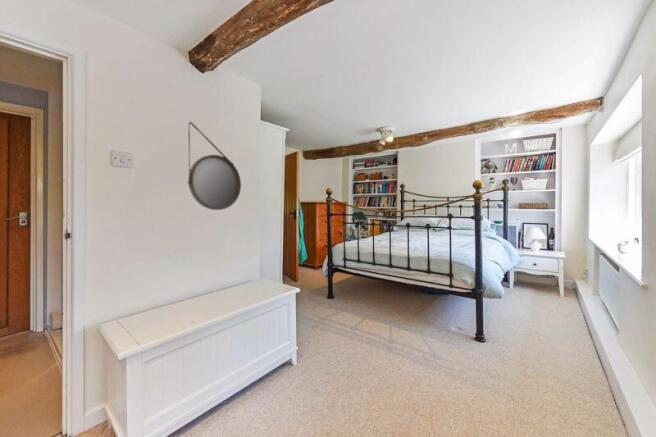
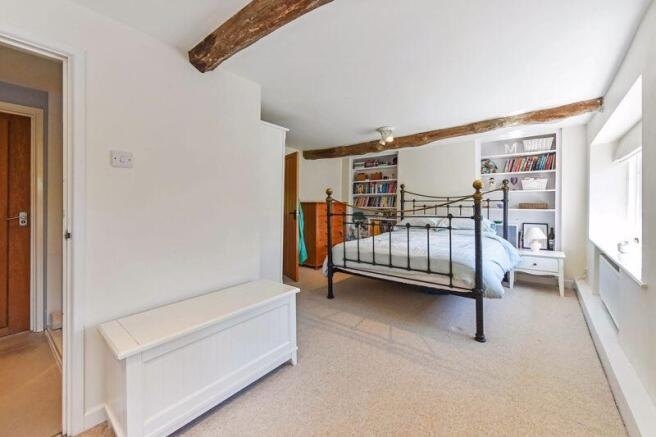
- home mirror (215, 169)
